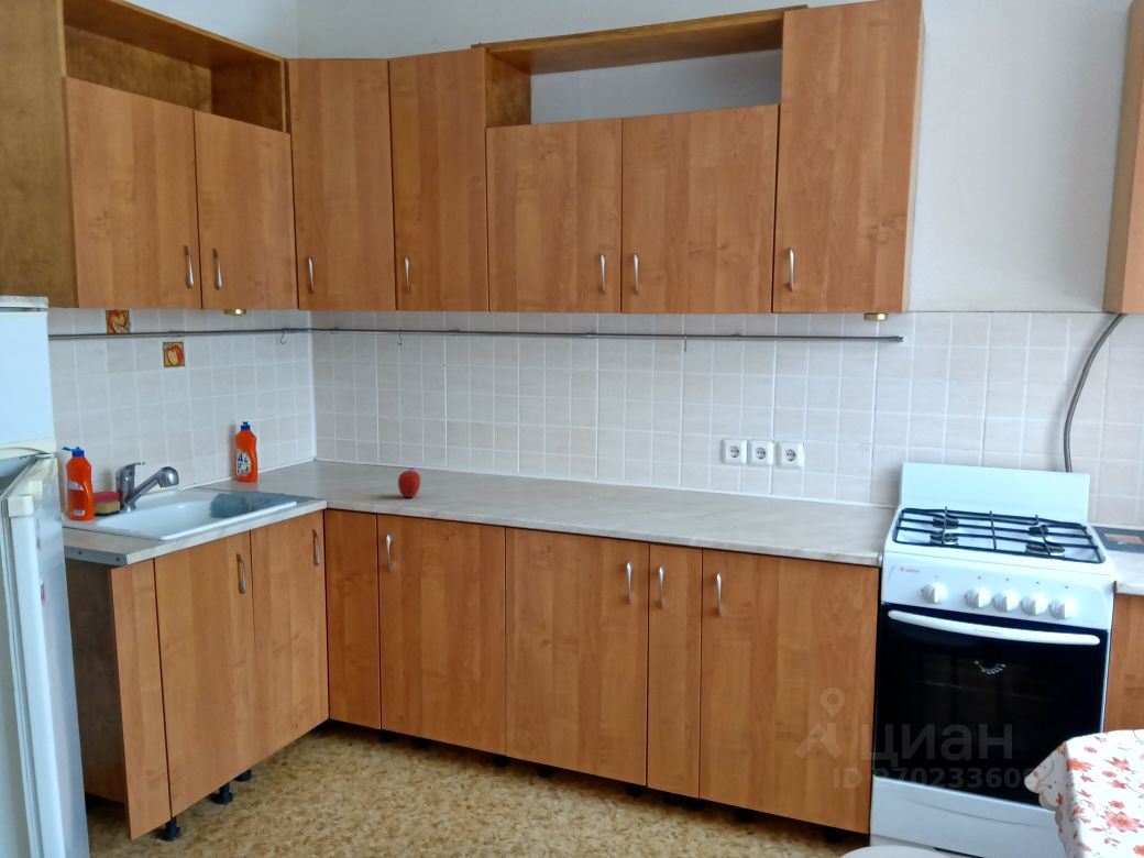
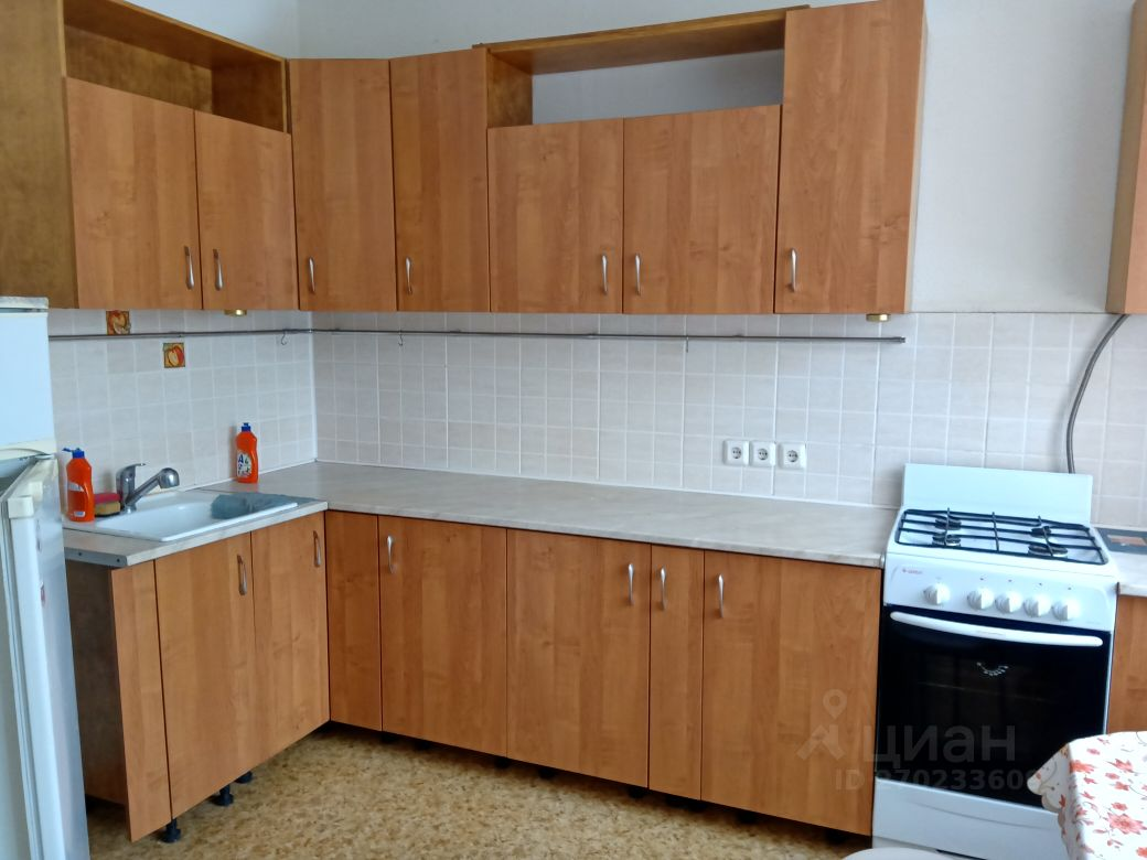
- fruit (409, 482)
